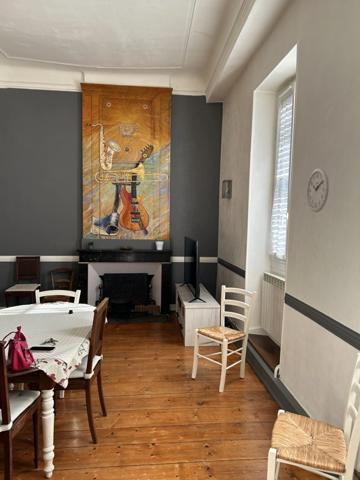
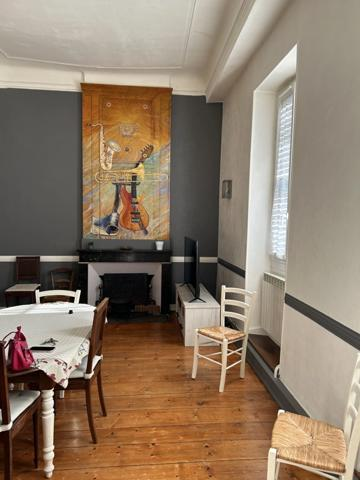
- wall clock (316, 190)
